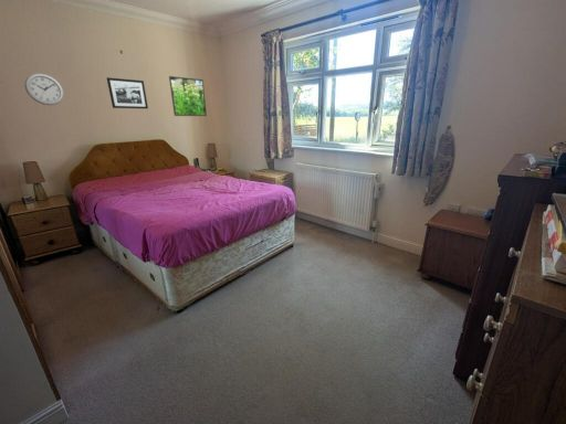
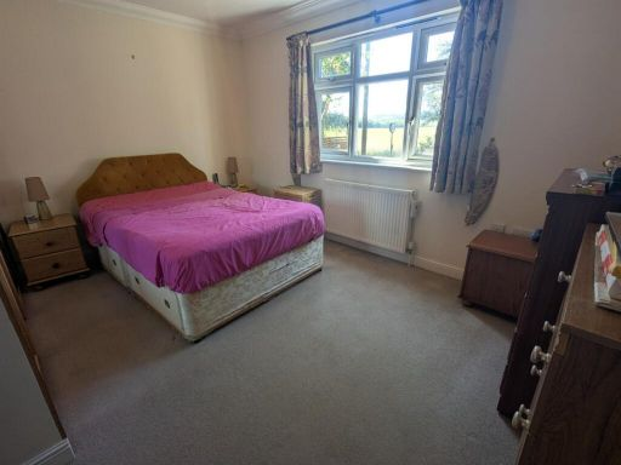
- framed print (188, 97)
- picture frame (128, 94)
- wall clock (44, 89)
